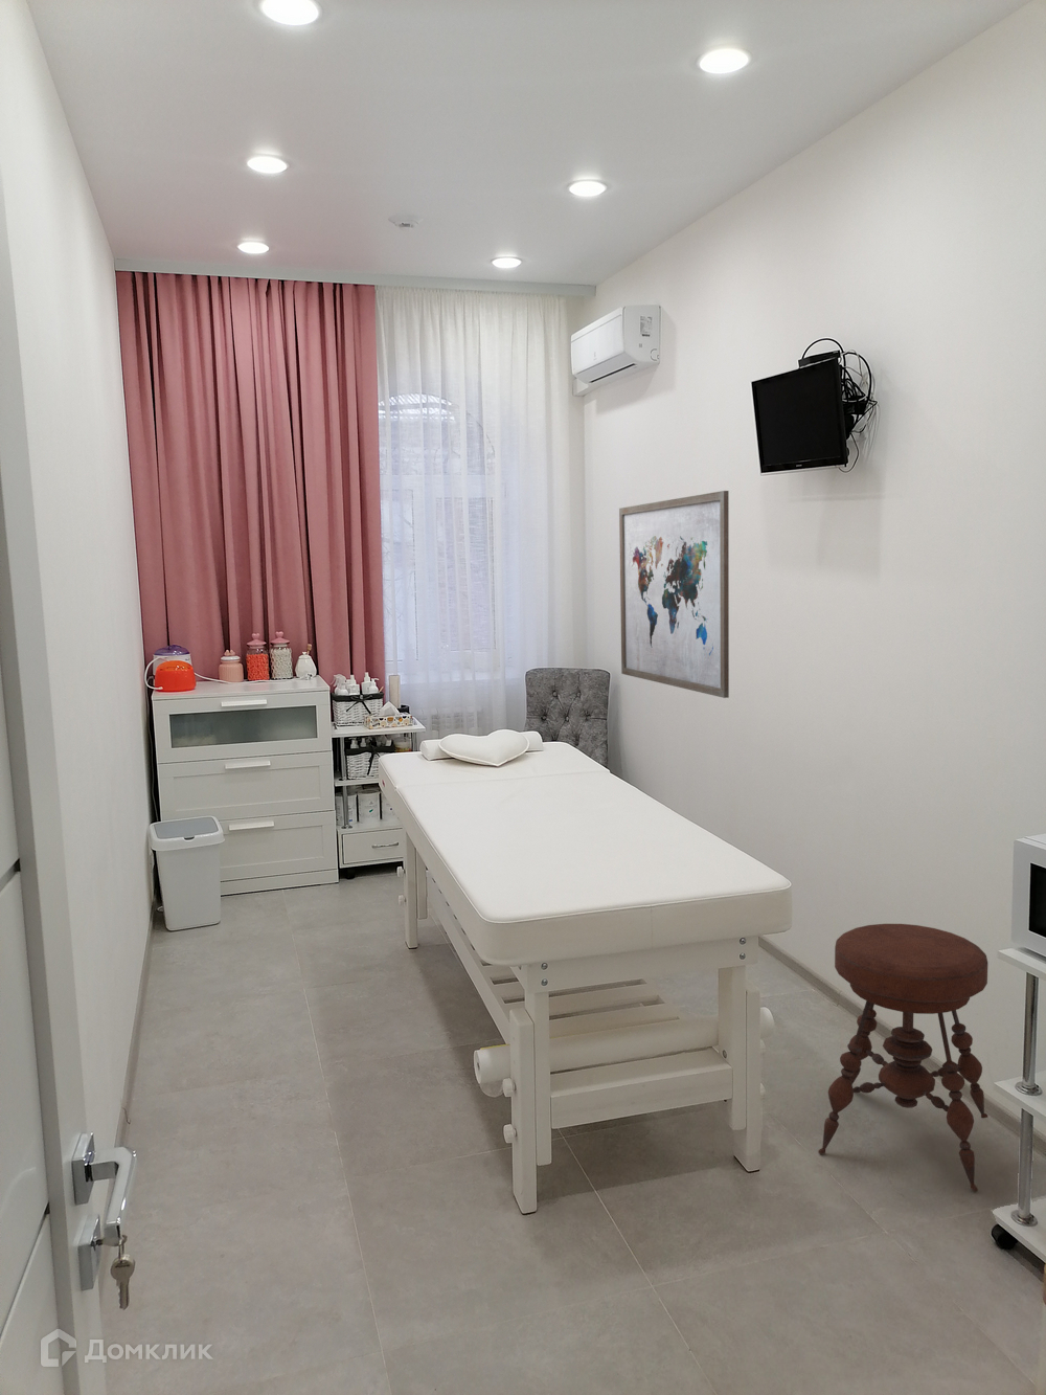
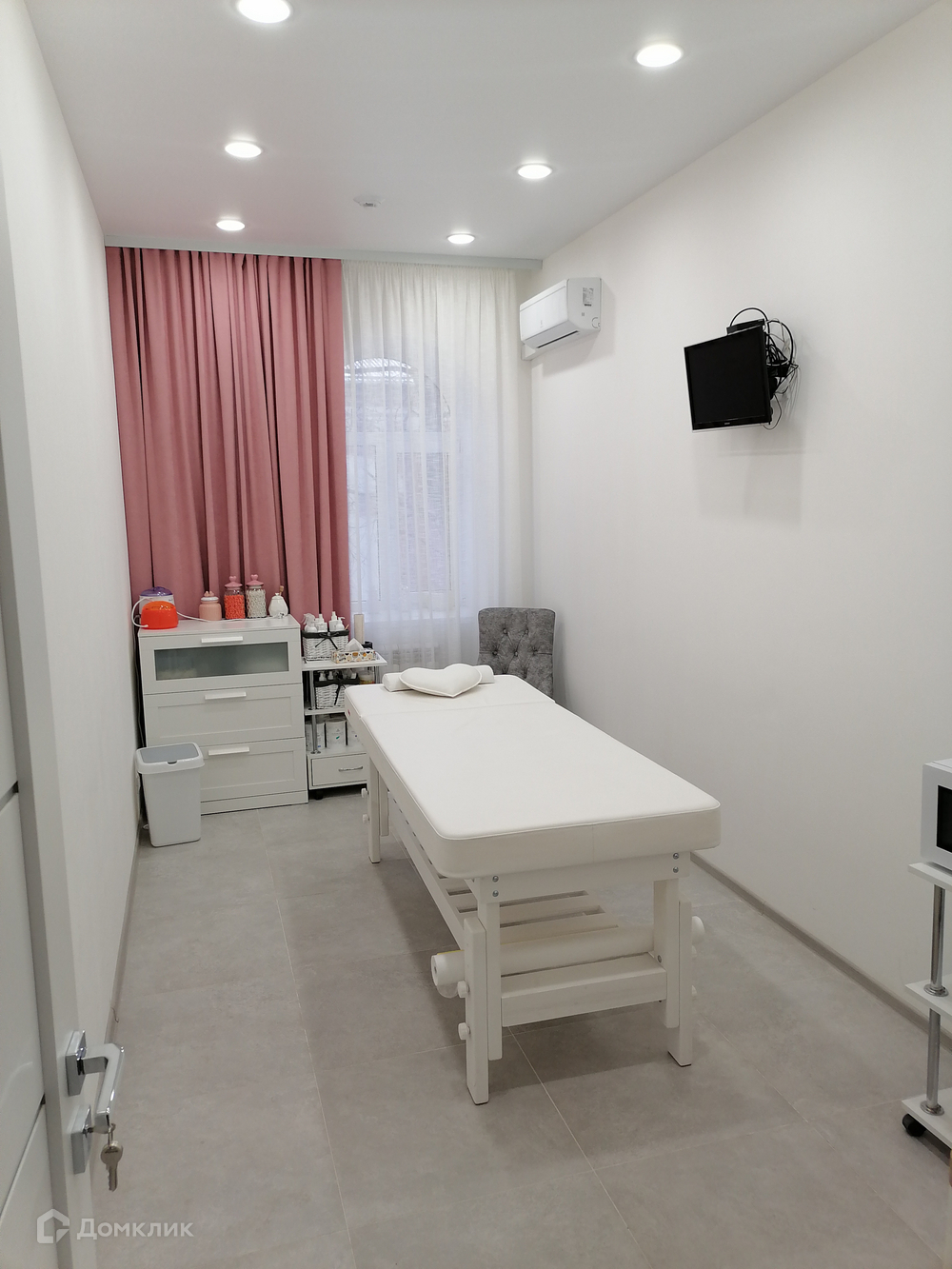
- wall art (668, 594)
- stool (906, 1038)
